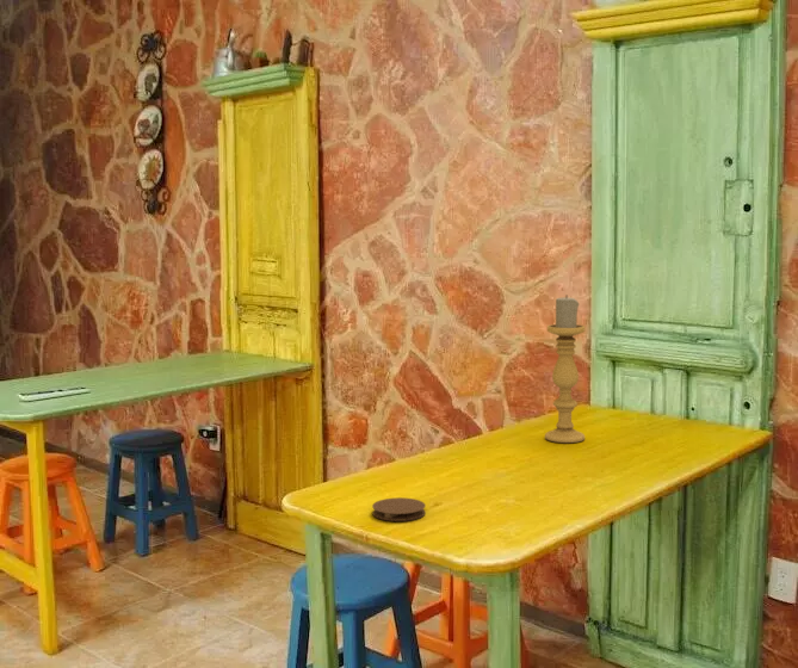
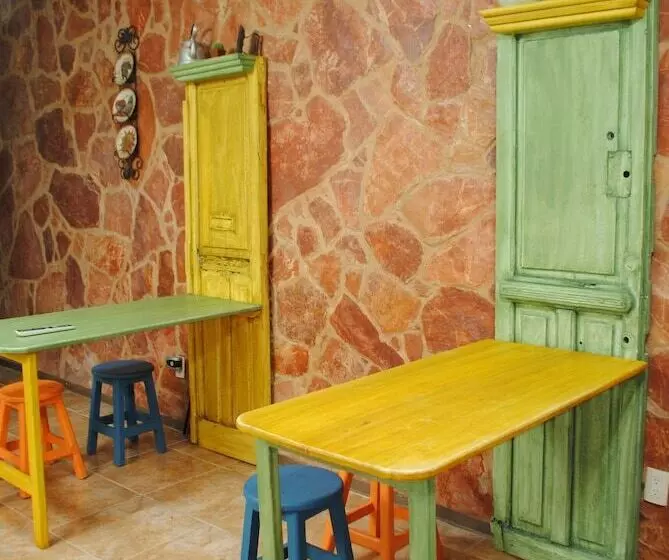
- coaster (398, 508)
- candle holder (565, 366)
